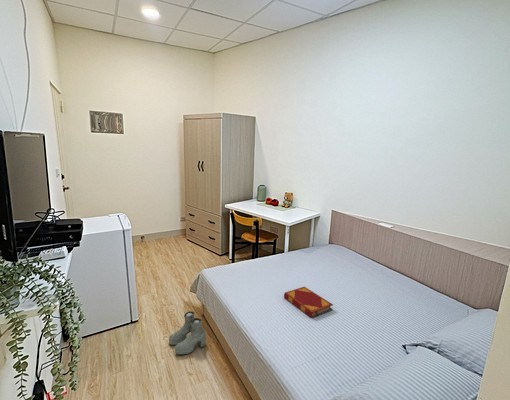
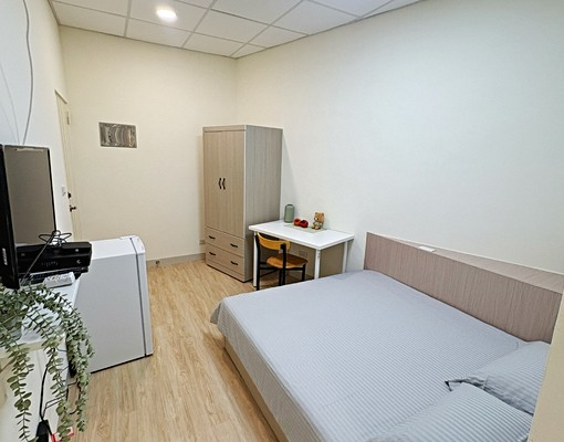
- hardback book (307, 301)
- boots (187, 331)
